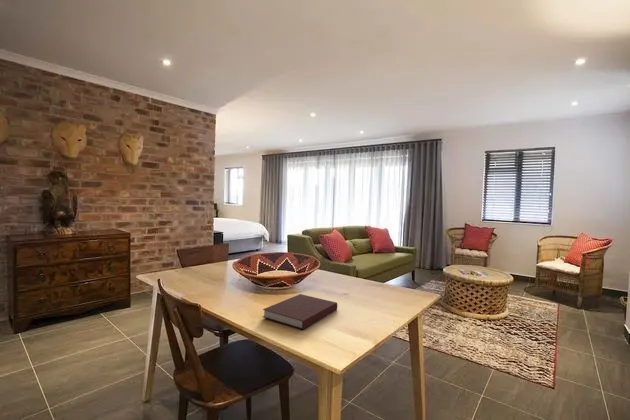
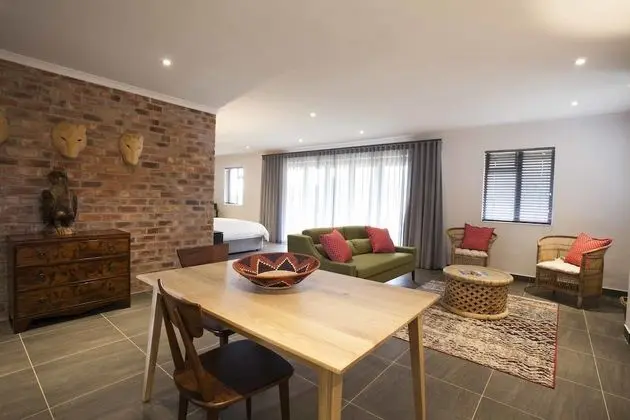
- notebook (301, 309)
